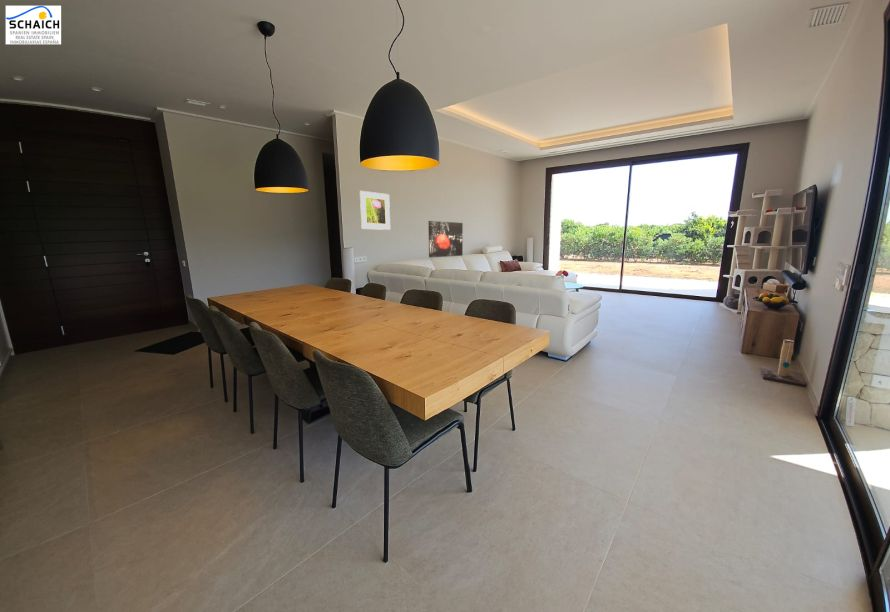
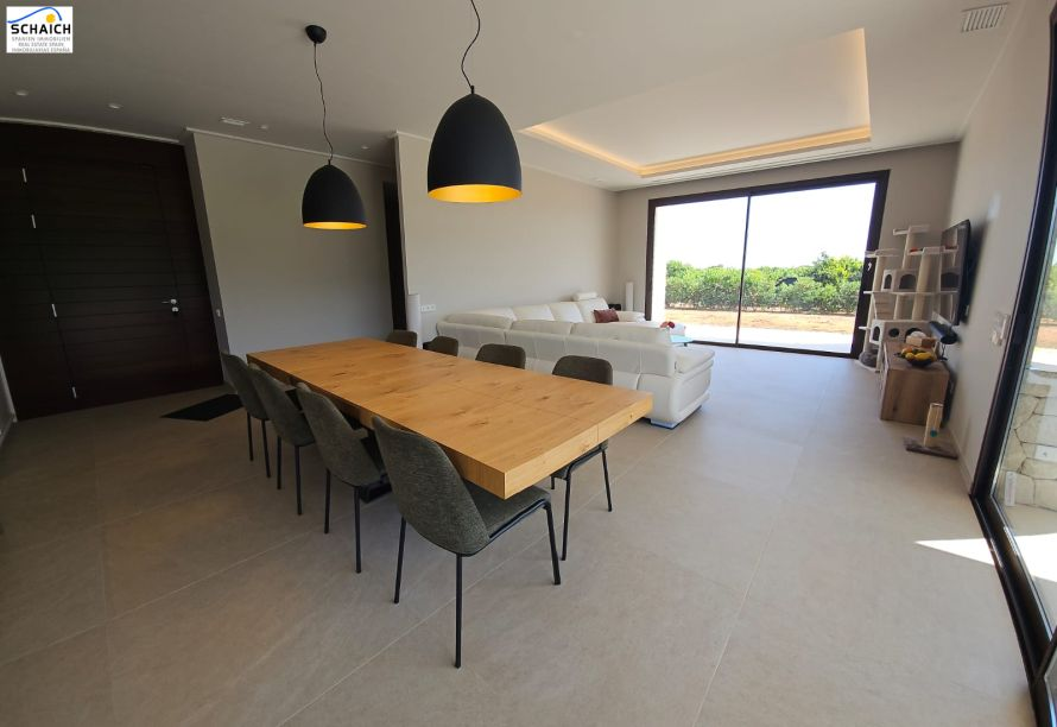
- wall art (446, 239)
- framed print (375, 211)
